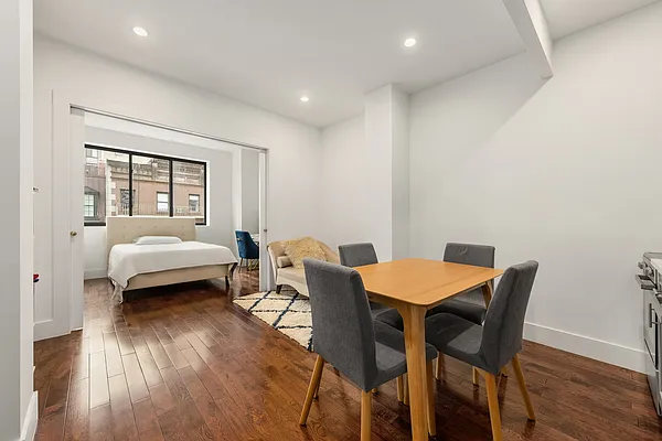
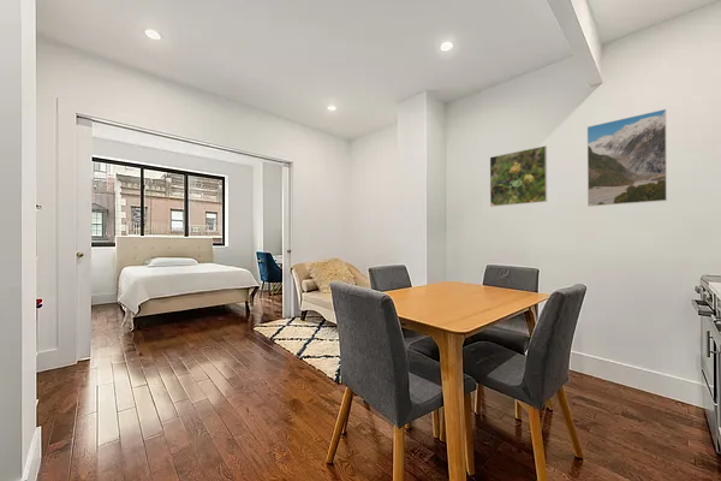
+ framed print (624, 161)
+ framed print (517, 178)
